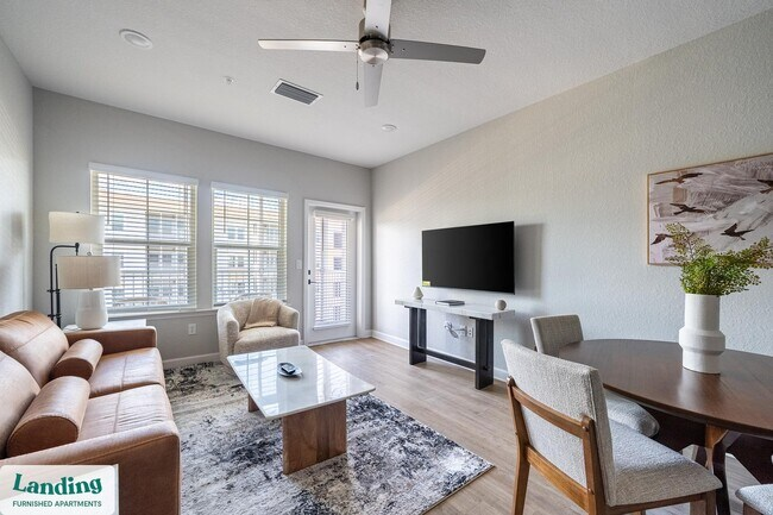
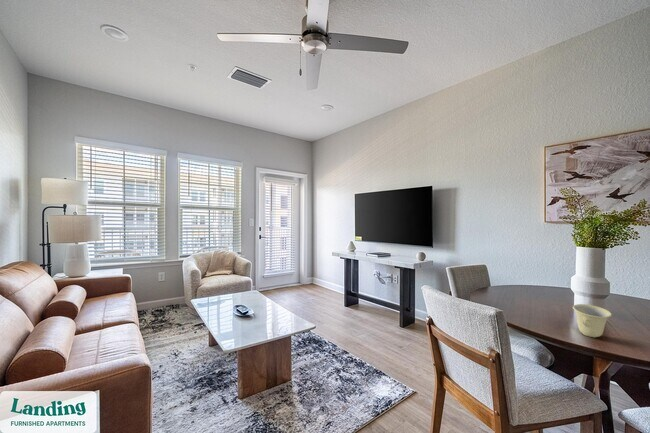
+ cup (591, 322)
